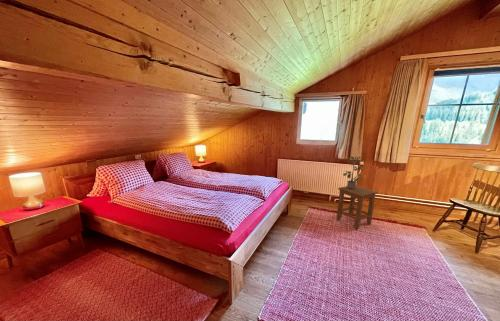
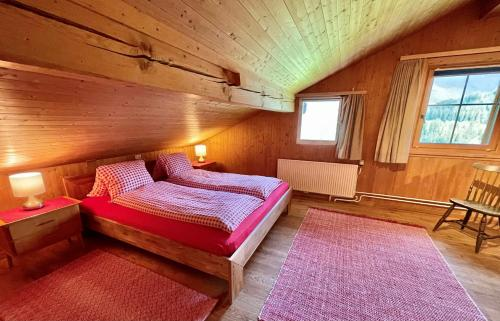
- potted plant (355, 170)
- stool (353, 206)
